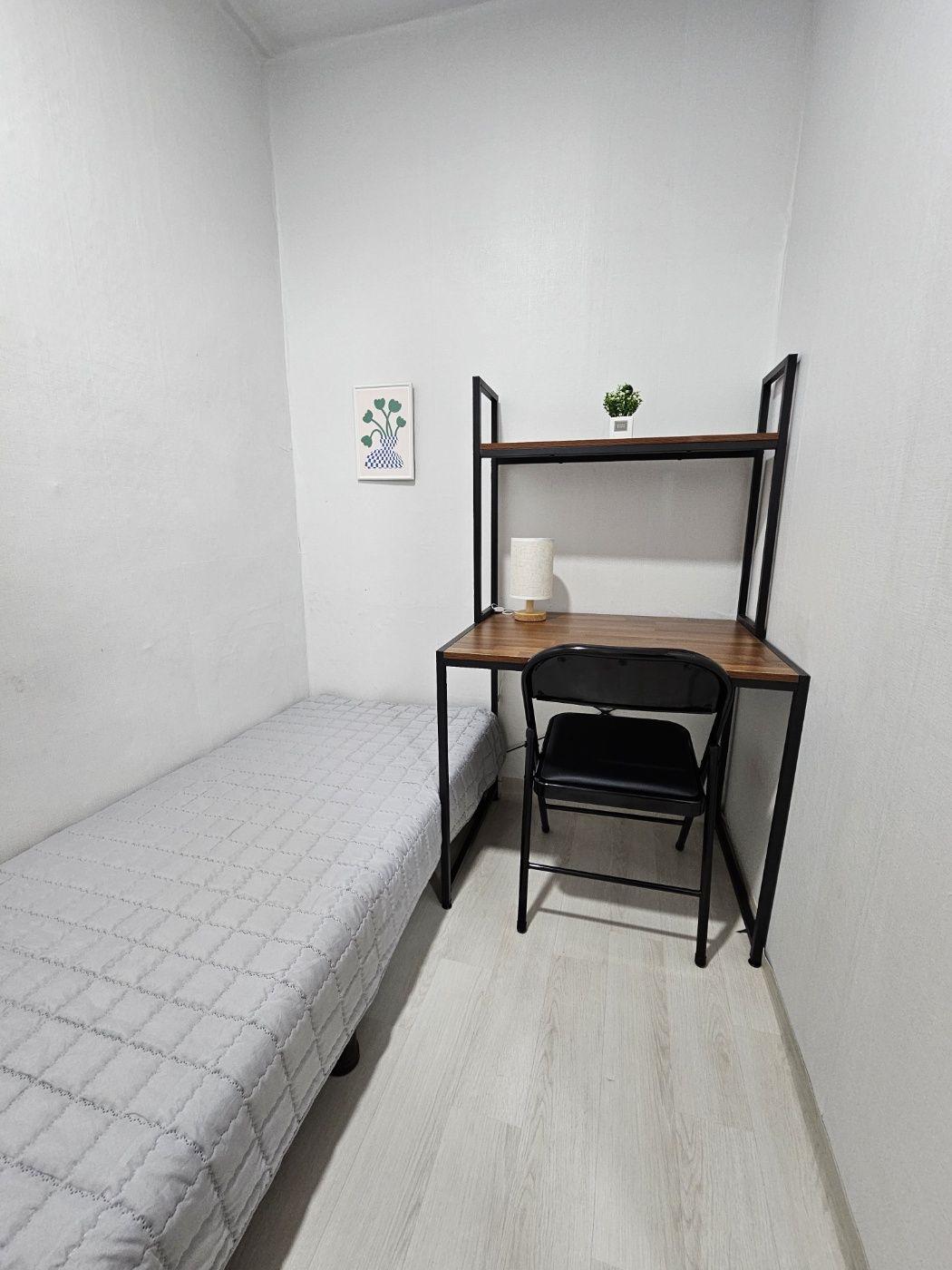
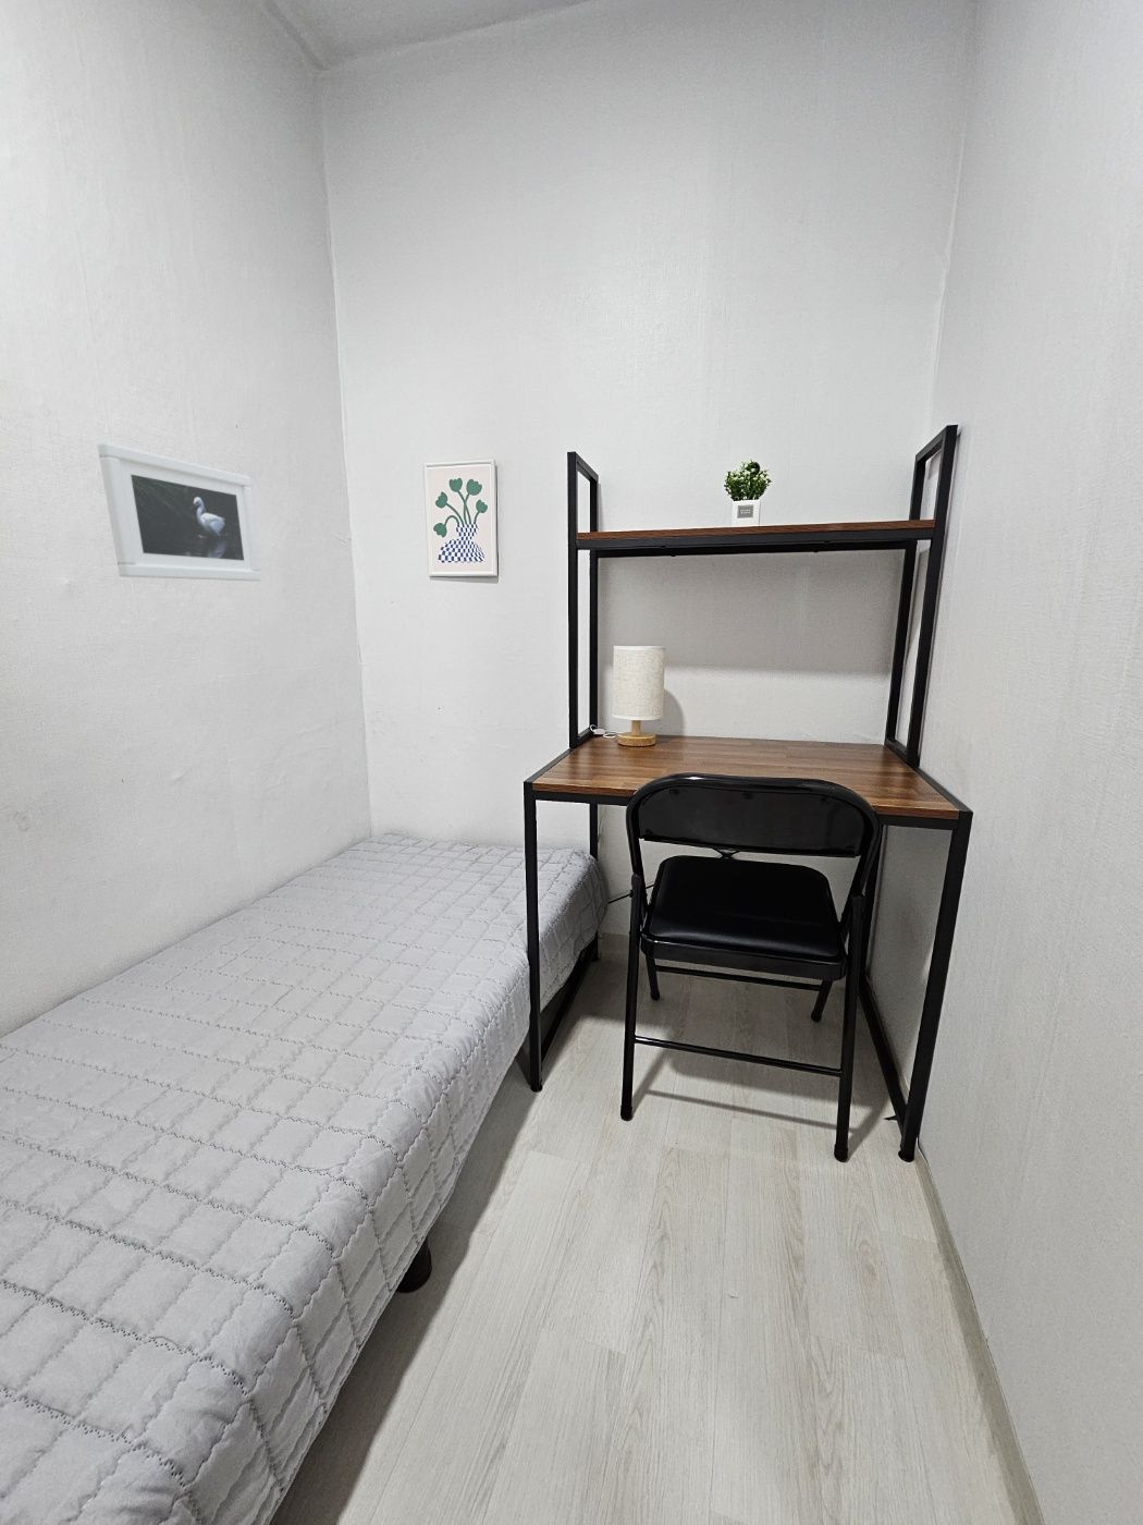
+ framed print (191, 522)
